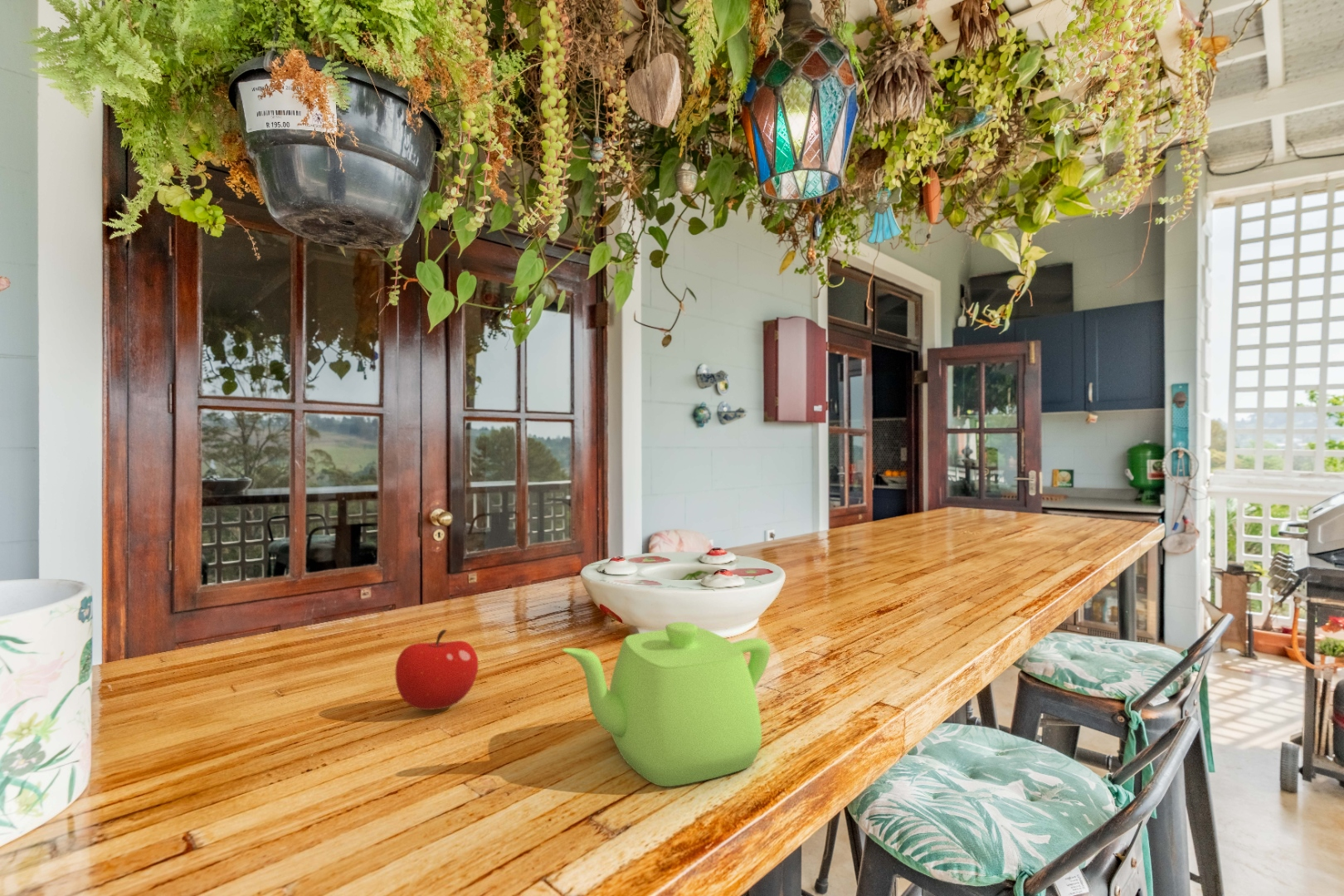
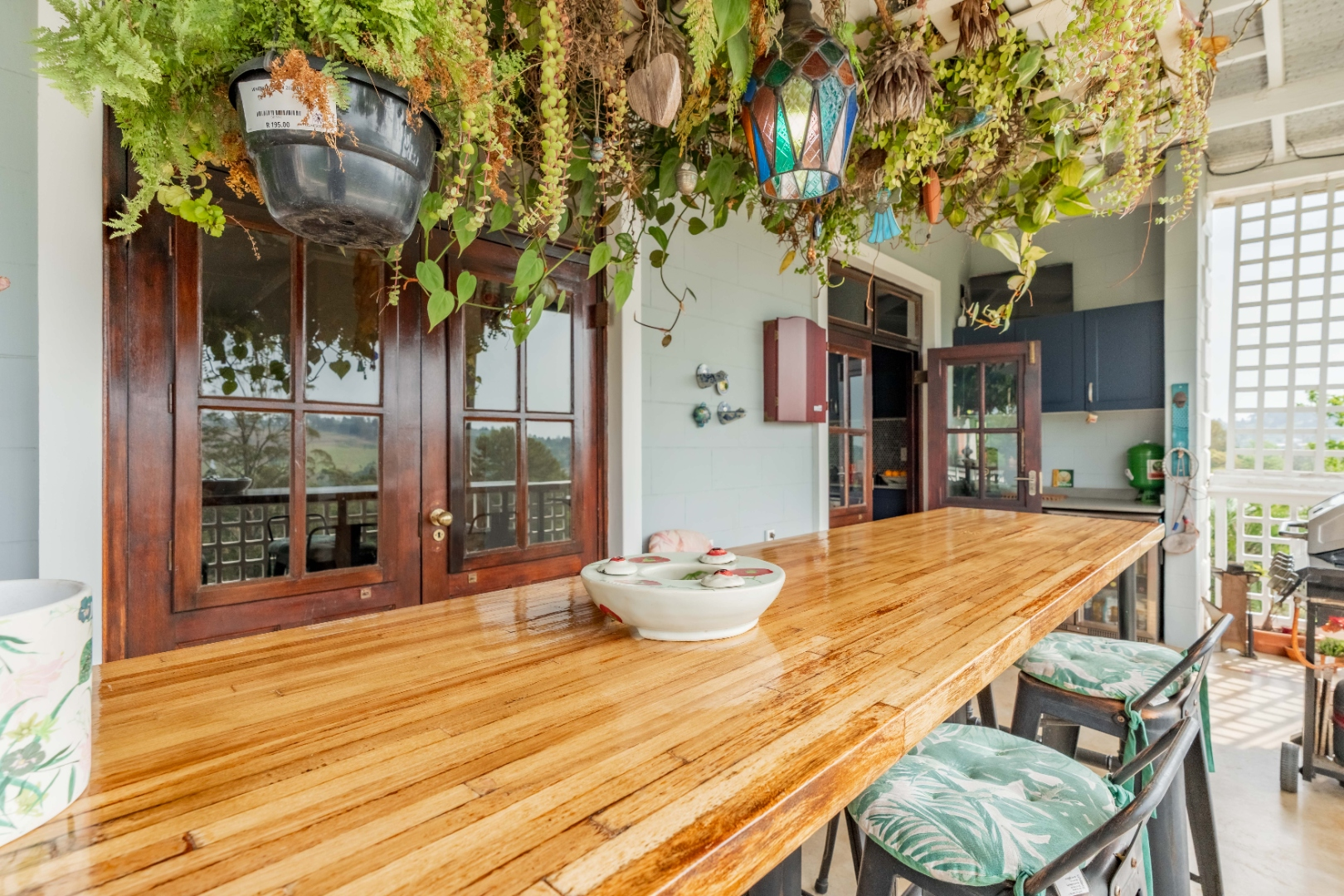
- teapot (673, 687)
- apple (437, 669)
